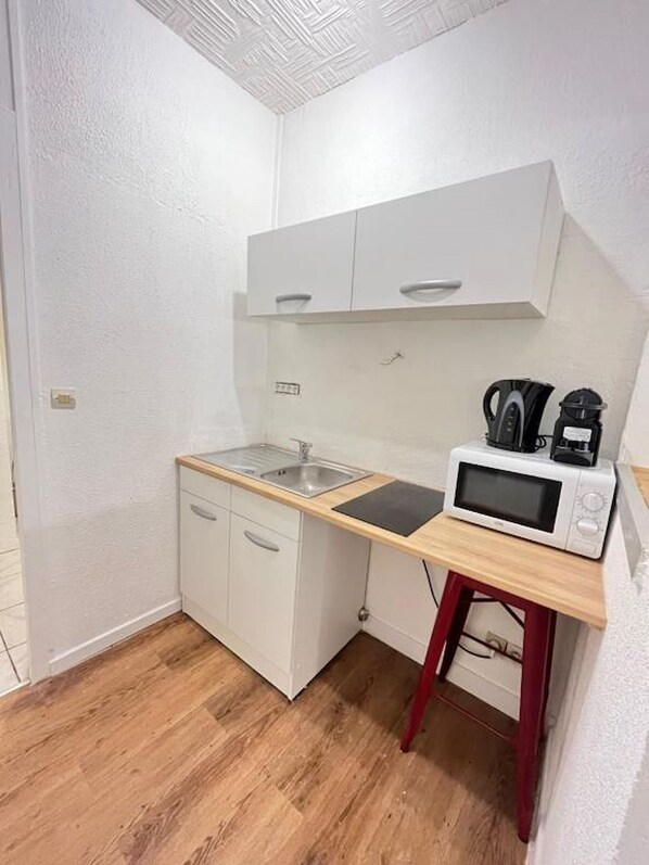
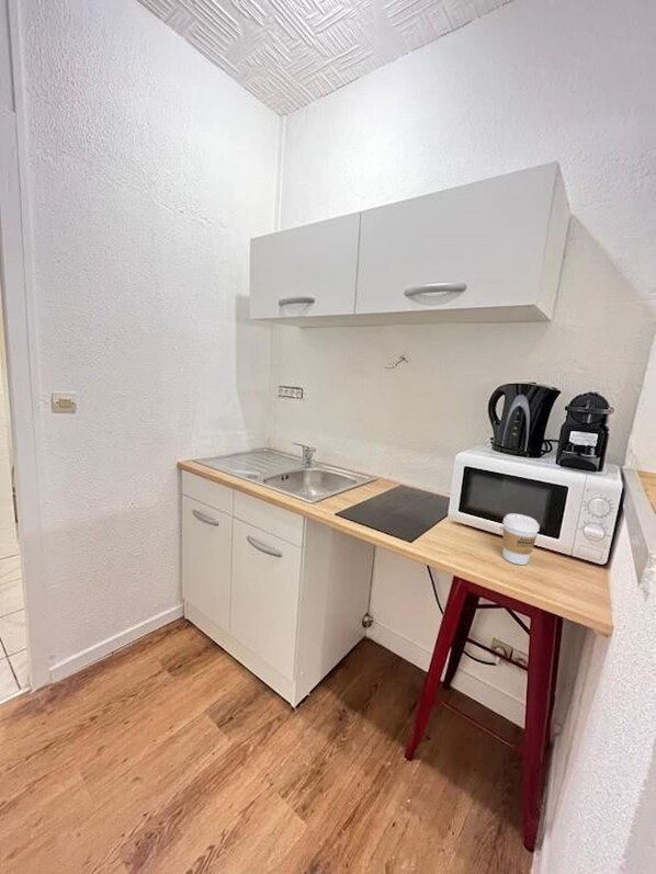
+ coffee cup (518, 538)
